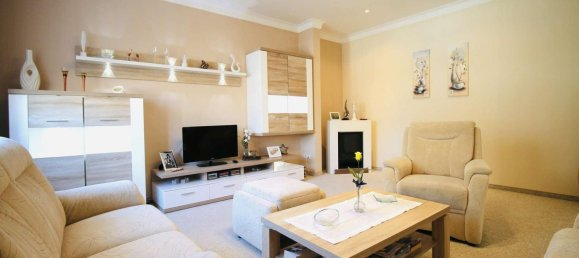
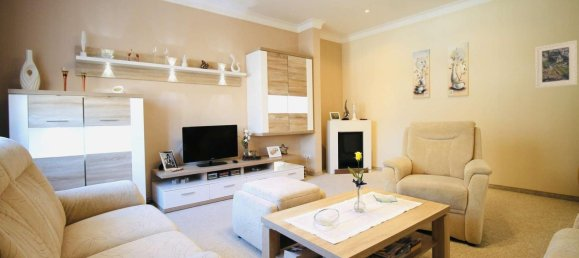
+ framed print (555, 65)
